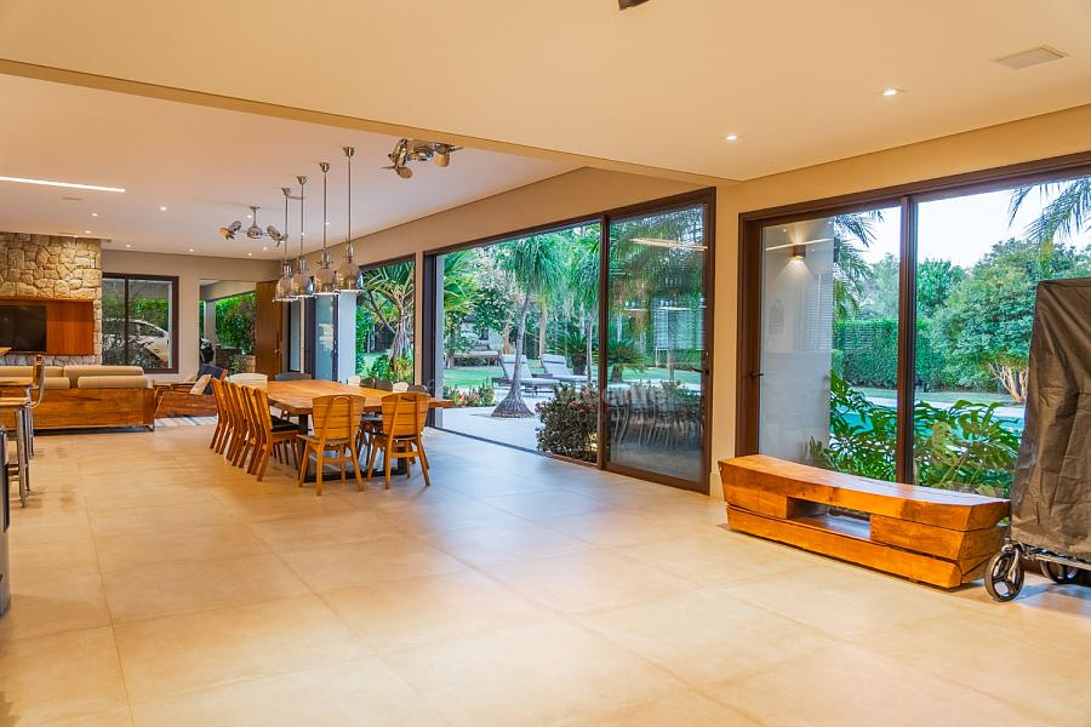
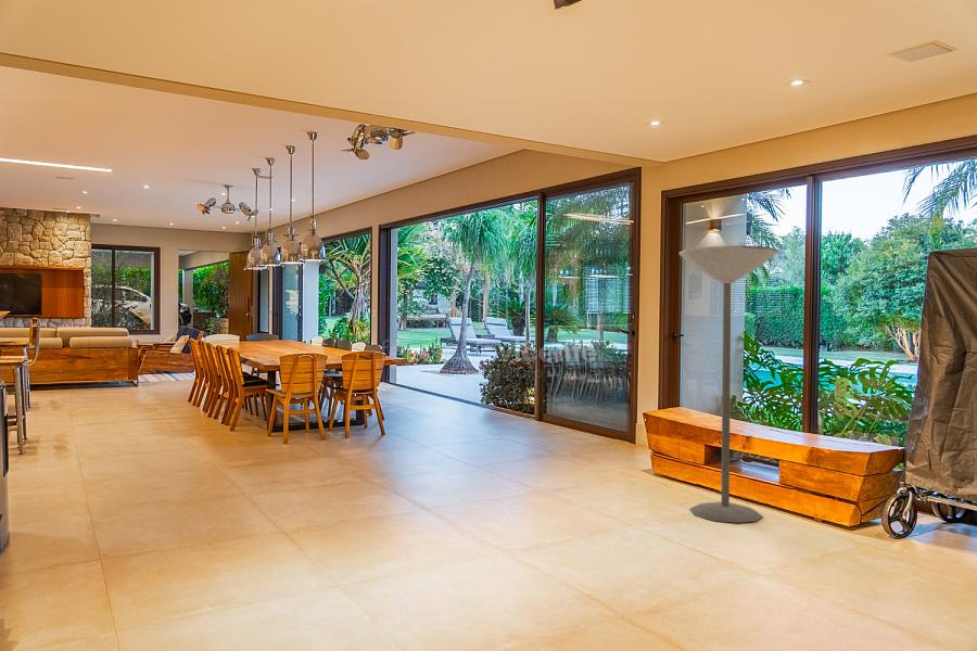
+ floor lamp (726, 382)
